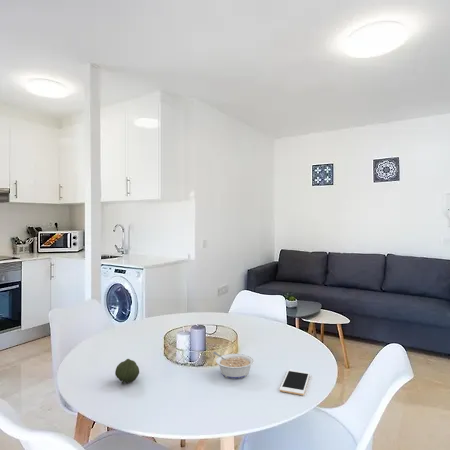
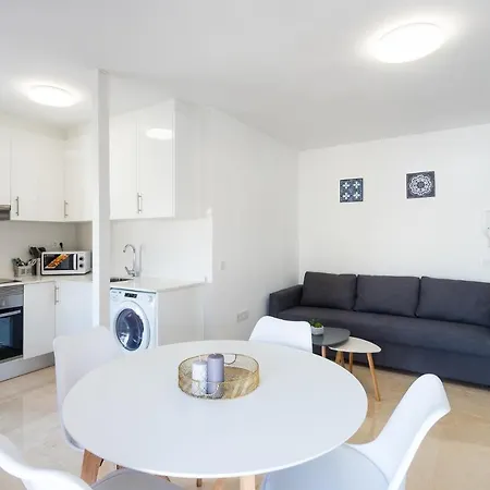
- legume (233, 365)
- cell phone (295, 381)
- fruit (127, 370)
